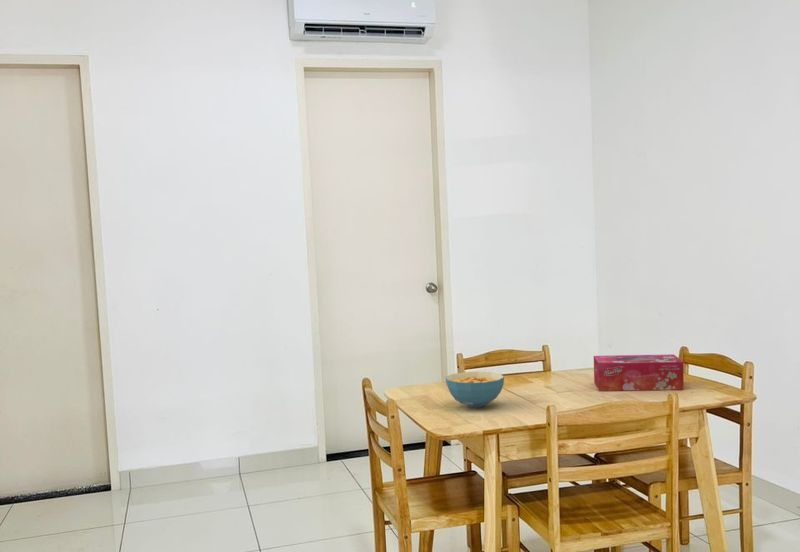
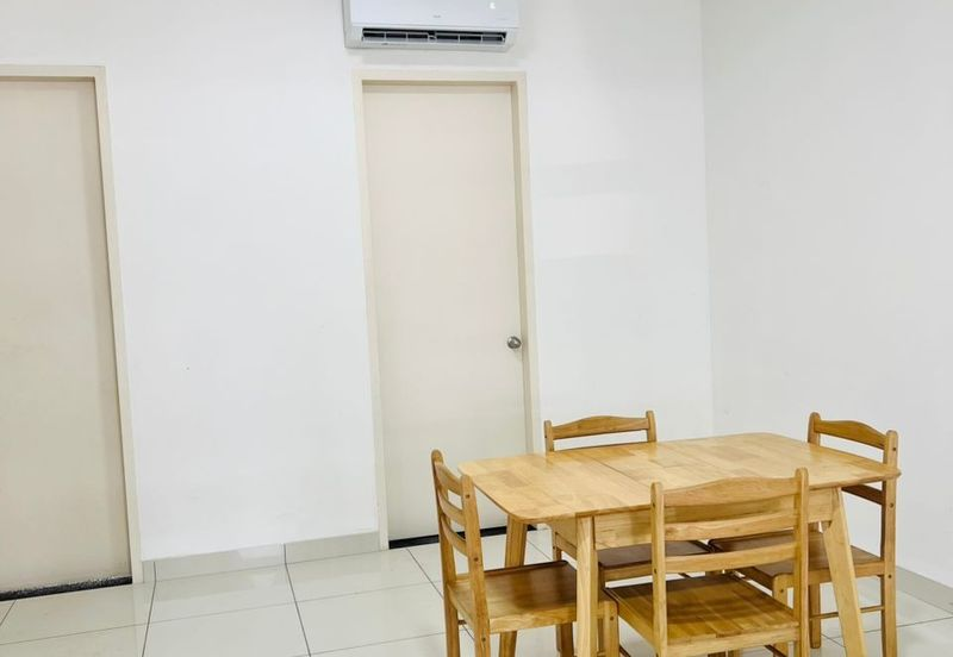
- tissue box (637, 372)
- cereal bowl (474, 391)
